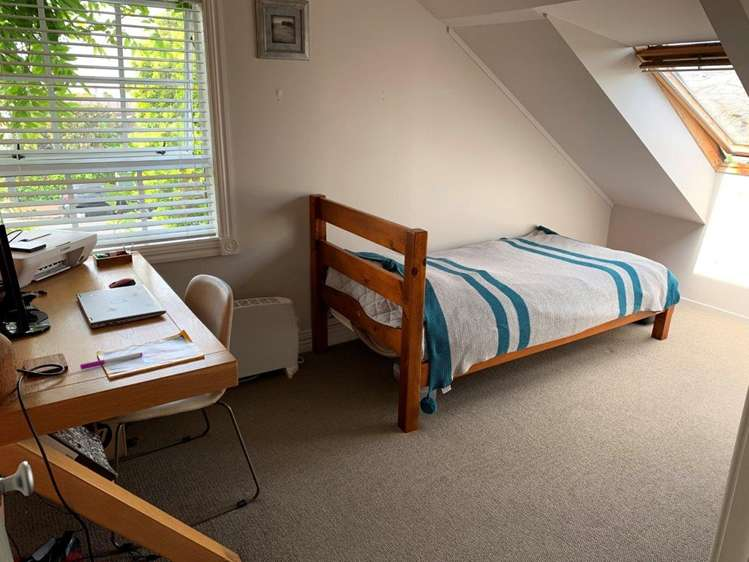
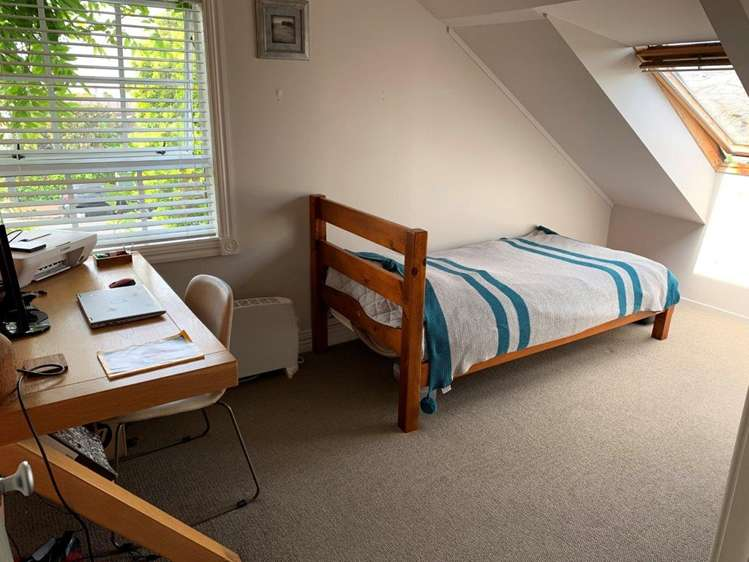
- pen (112, 360)
